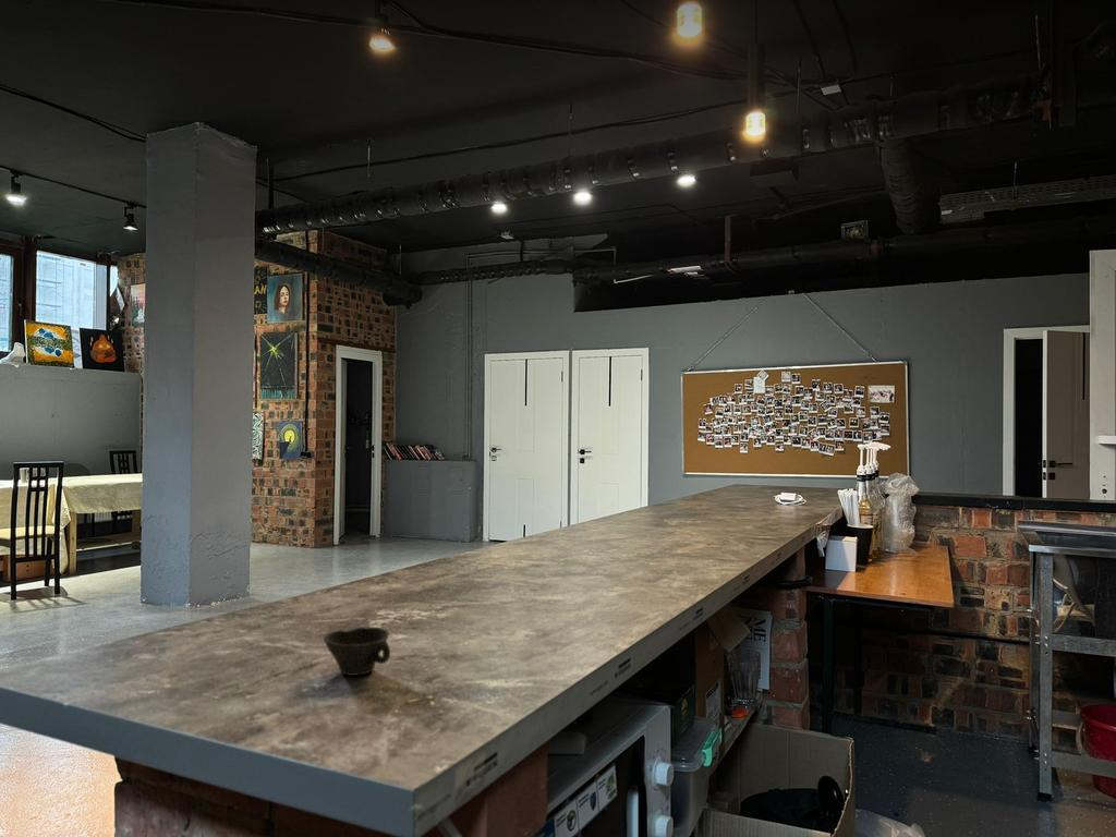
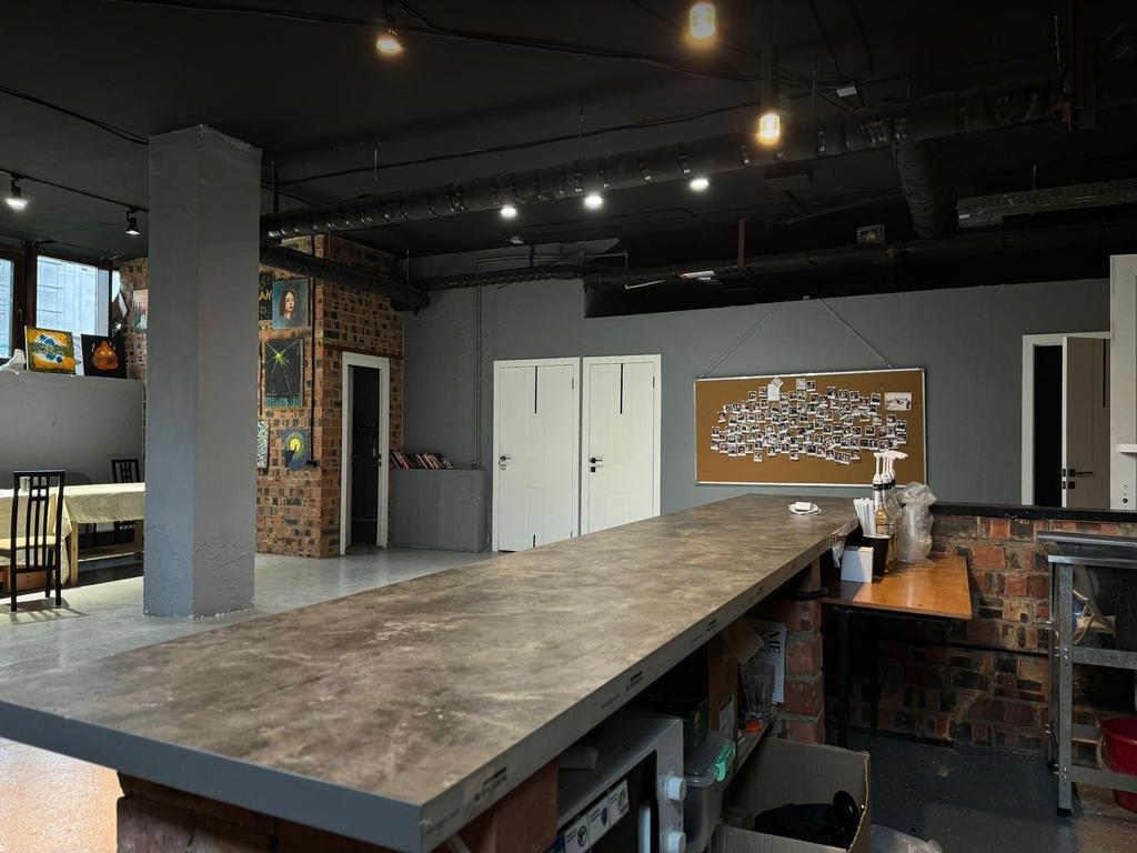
- cup (359, 653)
